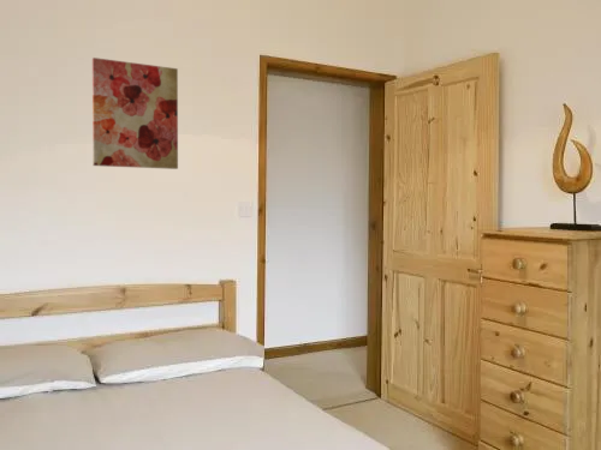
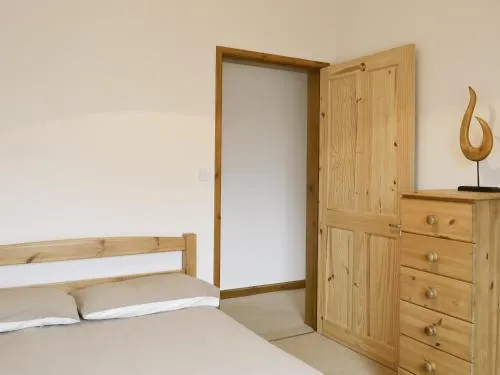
- wall art (136, 115)
